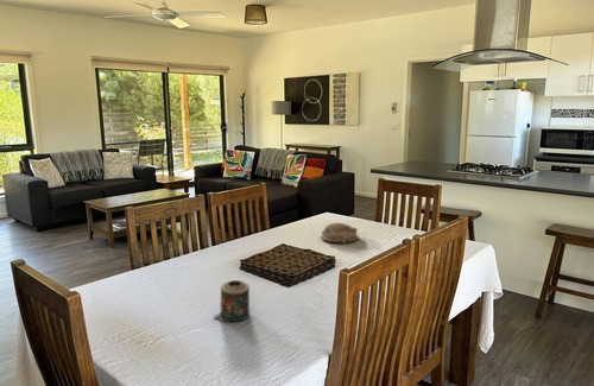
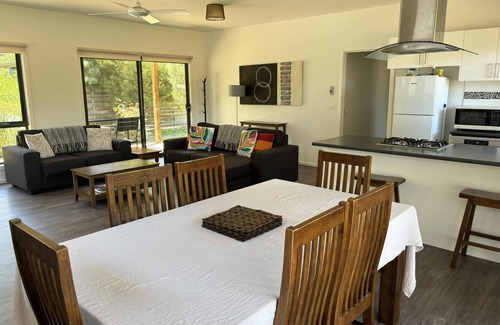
- candle (230, 298)
- bowl (339, 230)
